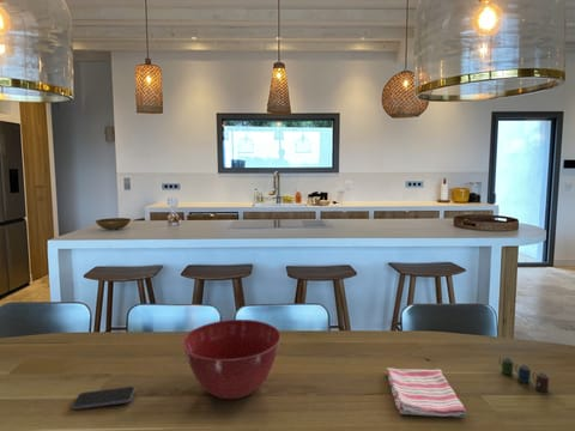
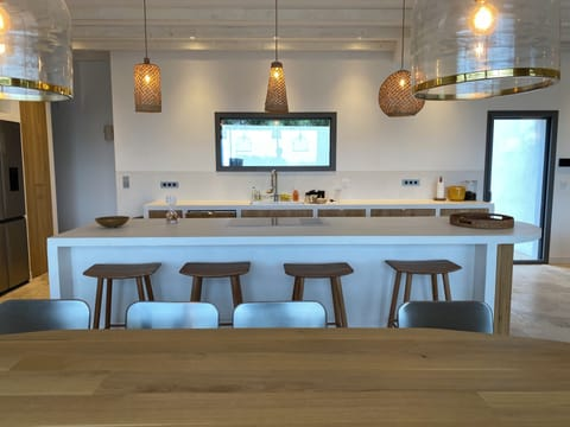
- cup (522, 368)
- mixing bowl (232, 362)
- dish towel (422, 388)
- smartphone (104, 396)
